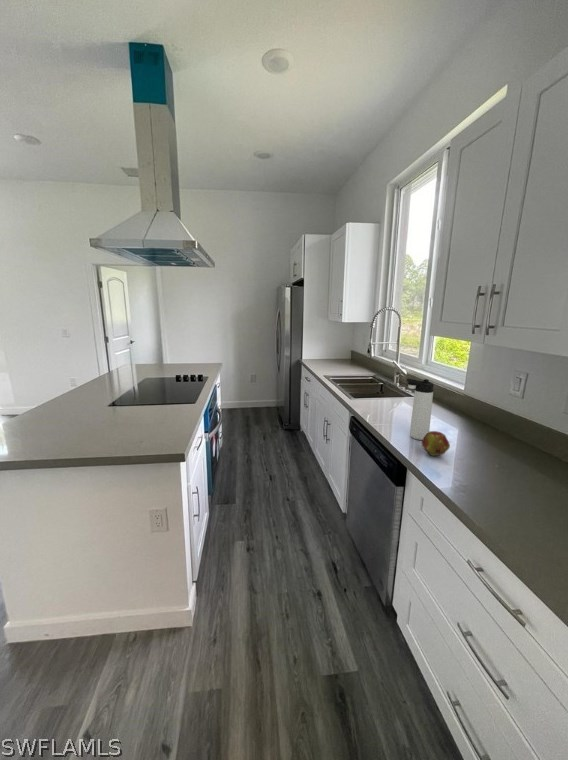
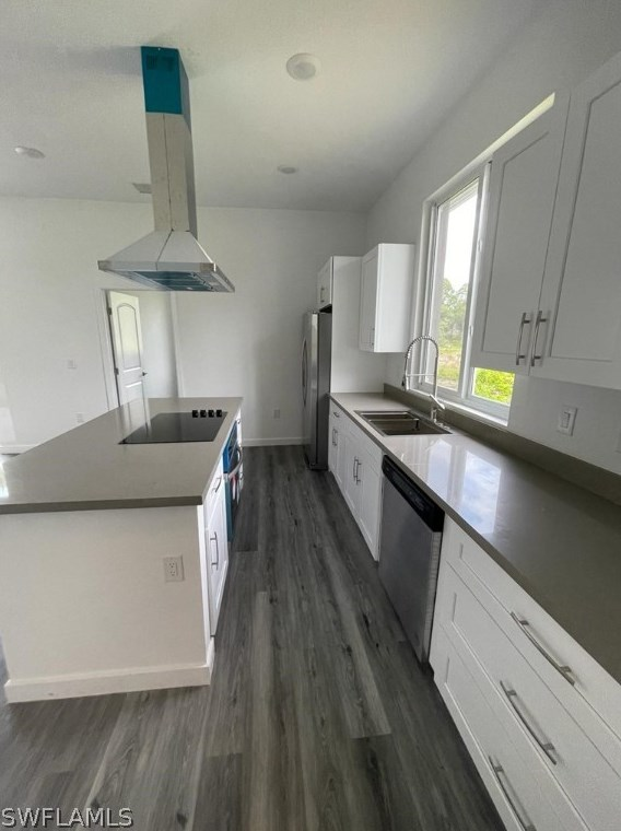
- thermos bottle (417, 408)
- fruit (435, 444)
